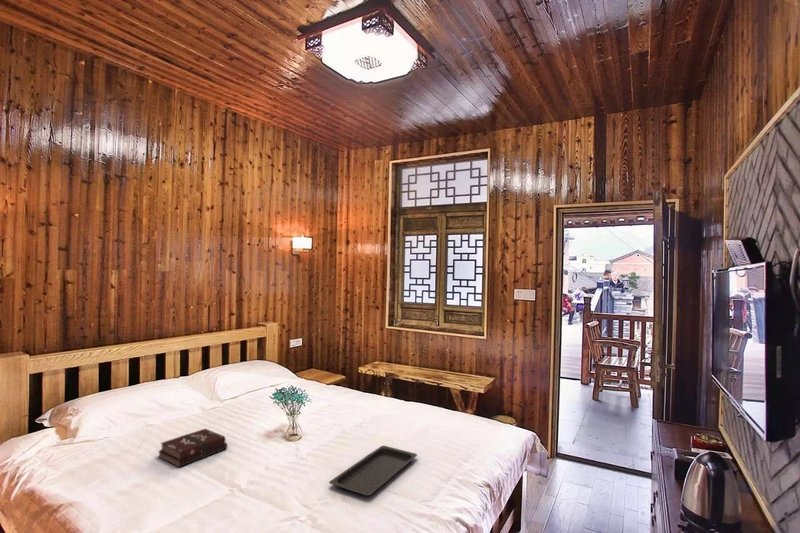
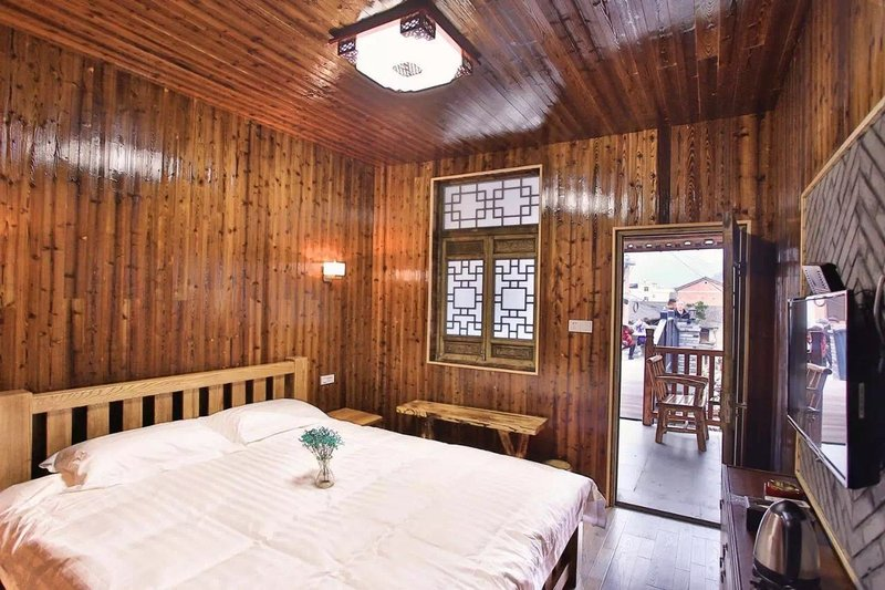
- serving tray (376, 469)
- hardback book (193, 446)
